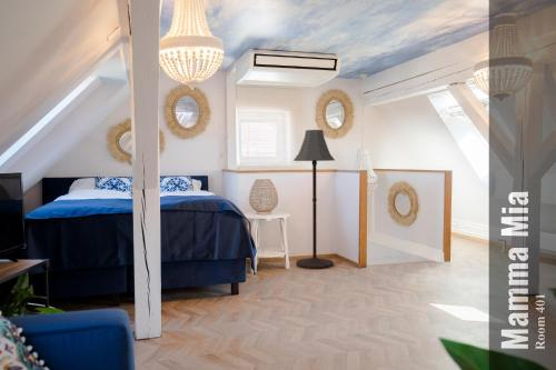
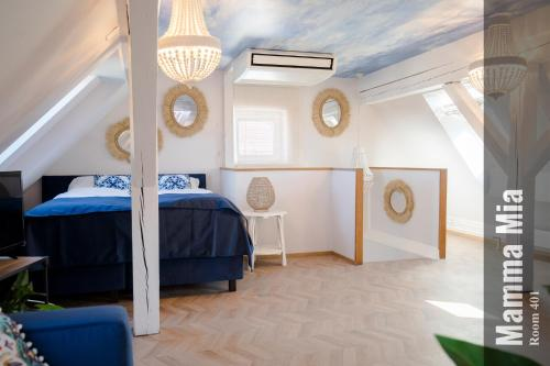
- floor lamp (314, 198)
